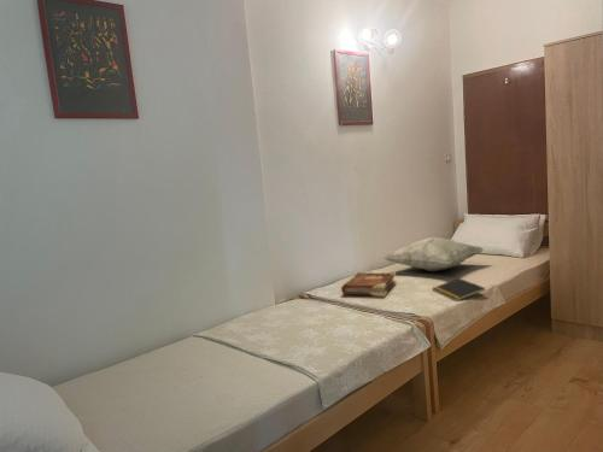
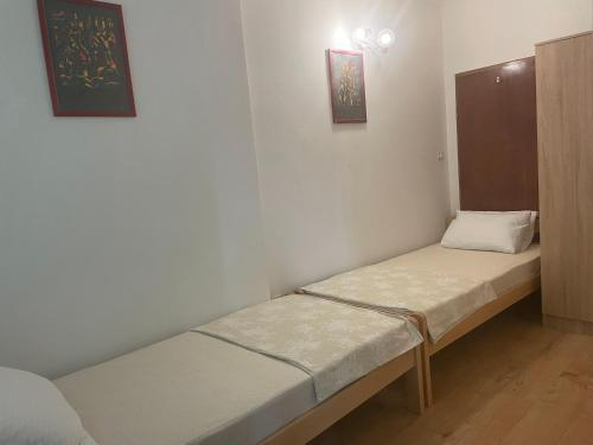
- book (369, 283)
- decorative pillow (433, 253)
- notepad (457, 288)
